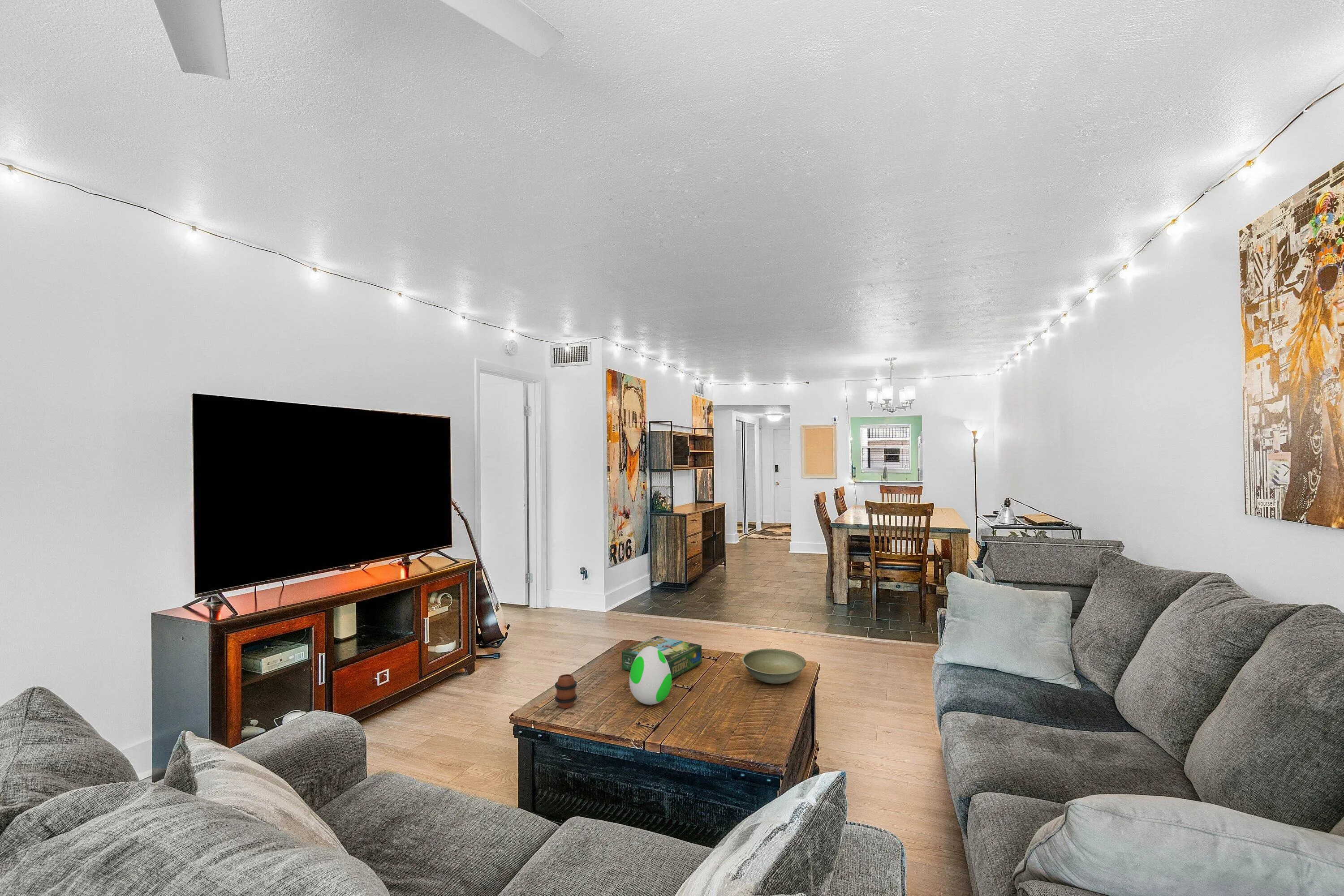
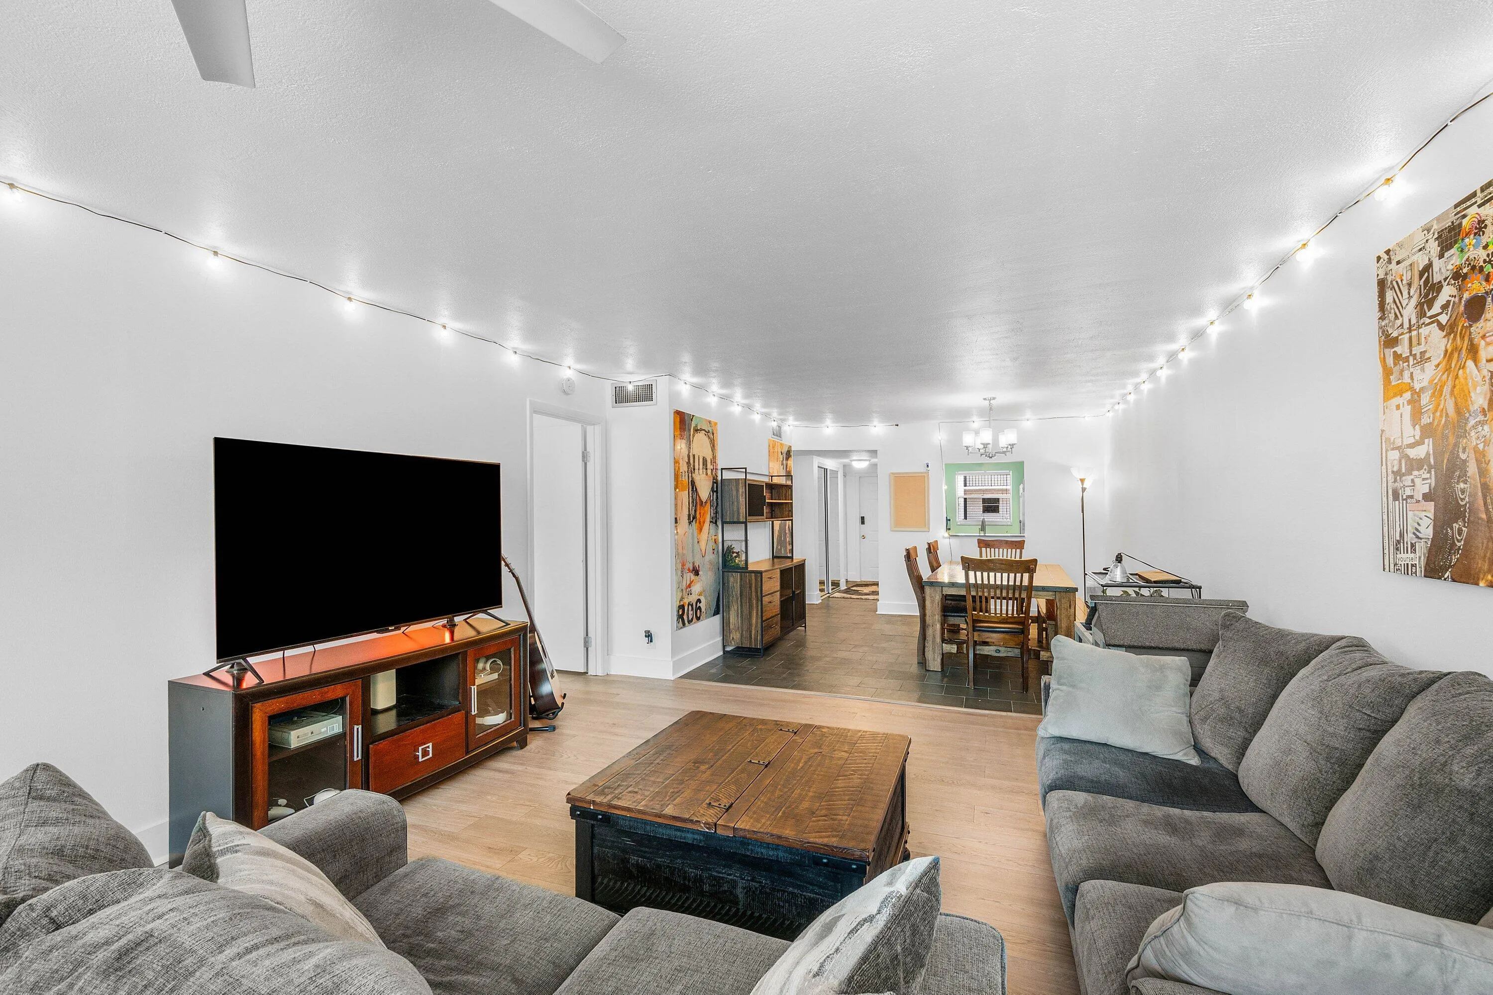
- bowl (774, 669)
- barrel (566, 691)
- board game (663, 655)
- decorative egg (650, 674)
